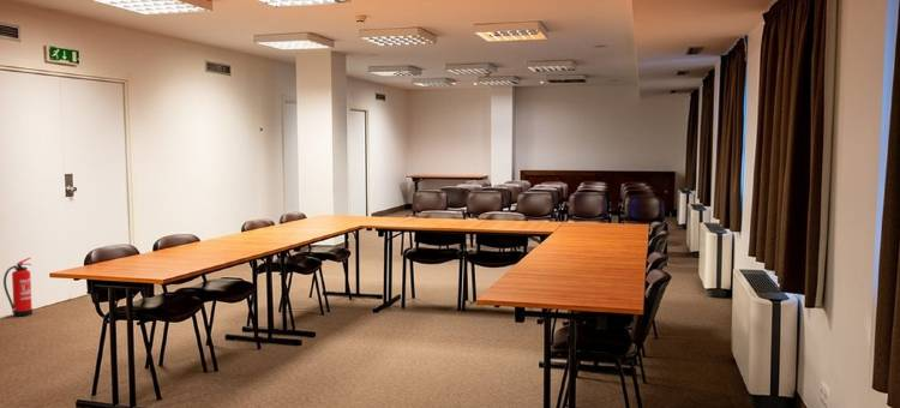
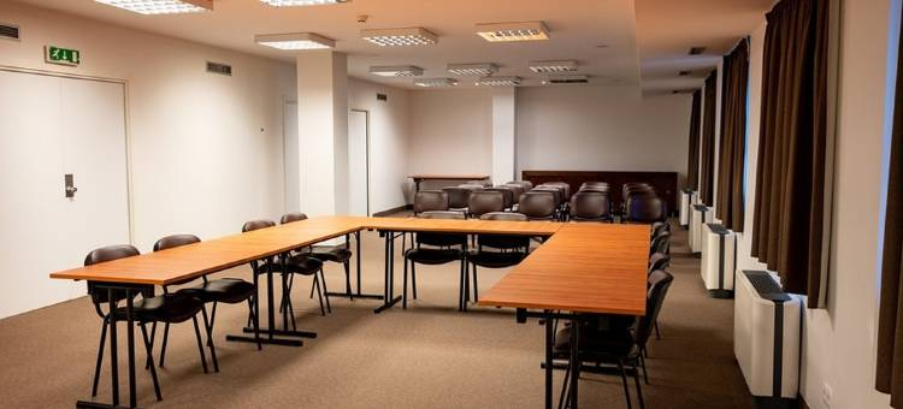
- fire extinguisher (18, 287)
